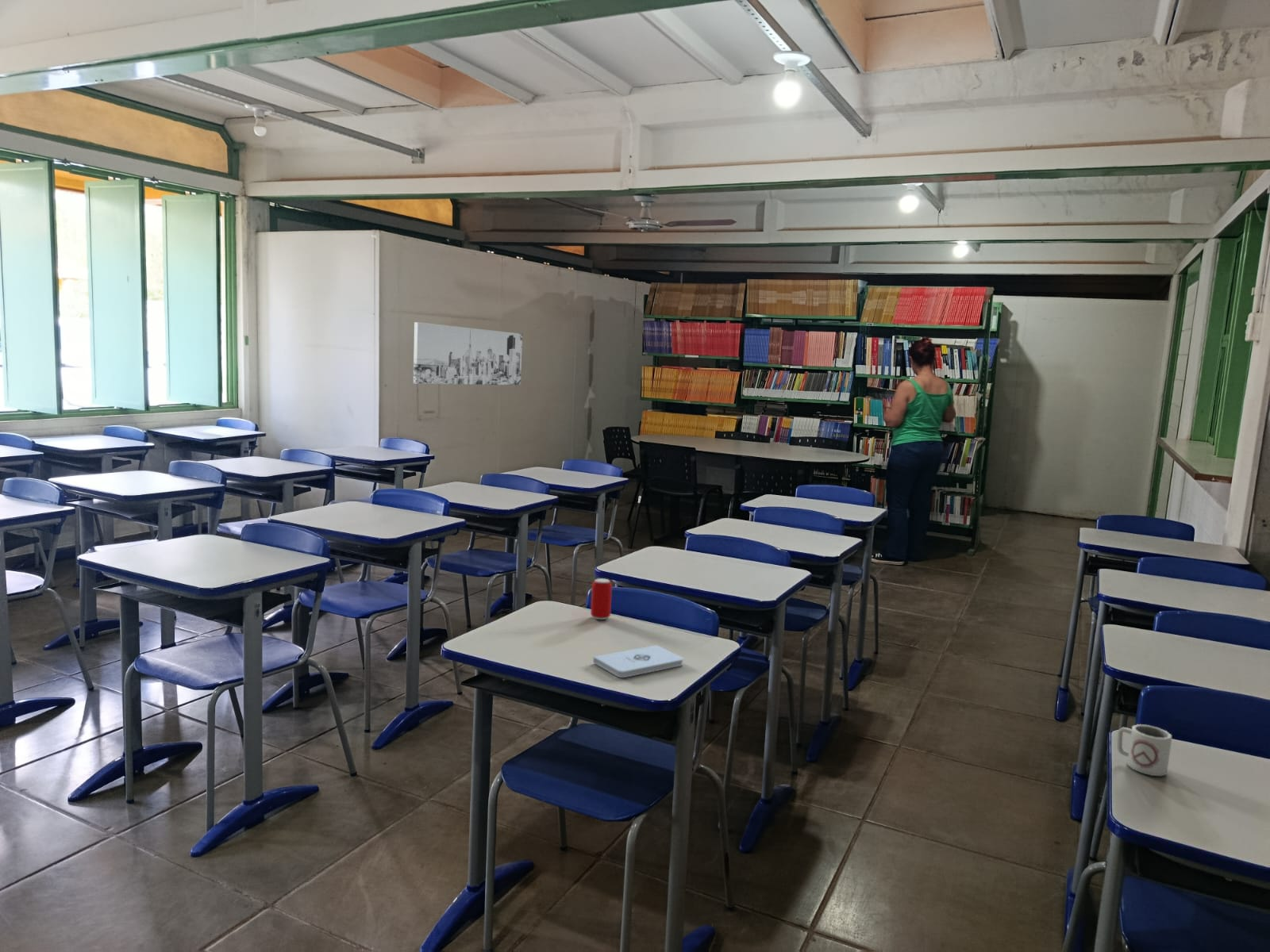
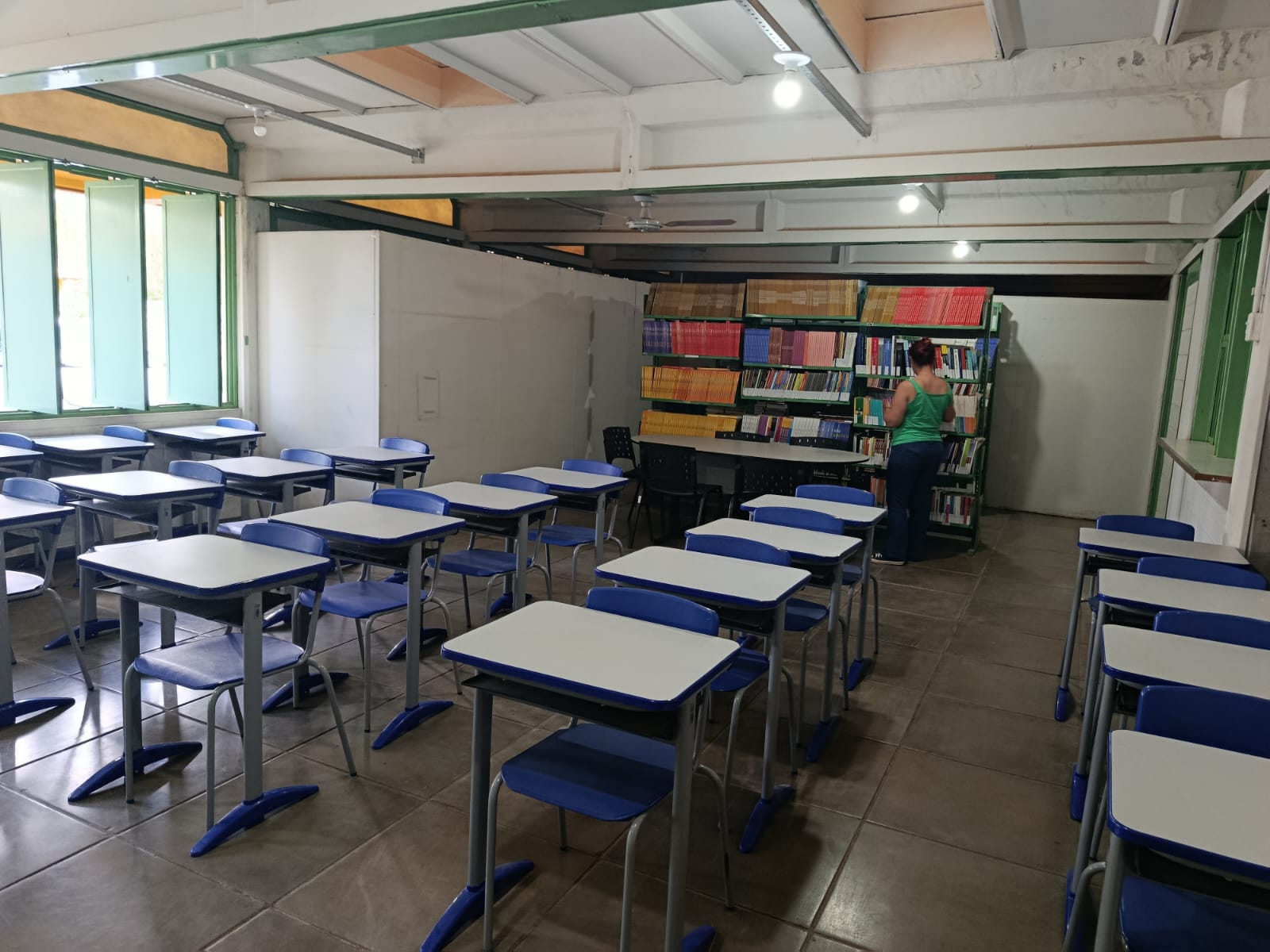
- wall art (472, 356)
- beverage can (601, 599)
- notepad (639, 661)
- cup (1142, 747)
